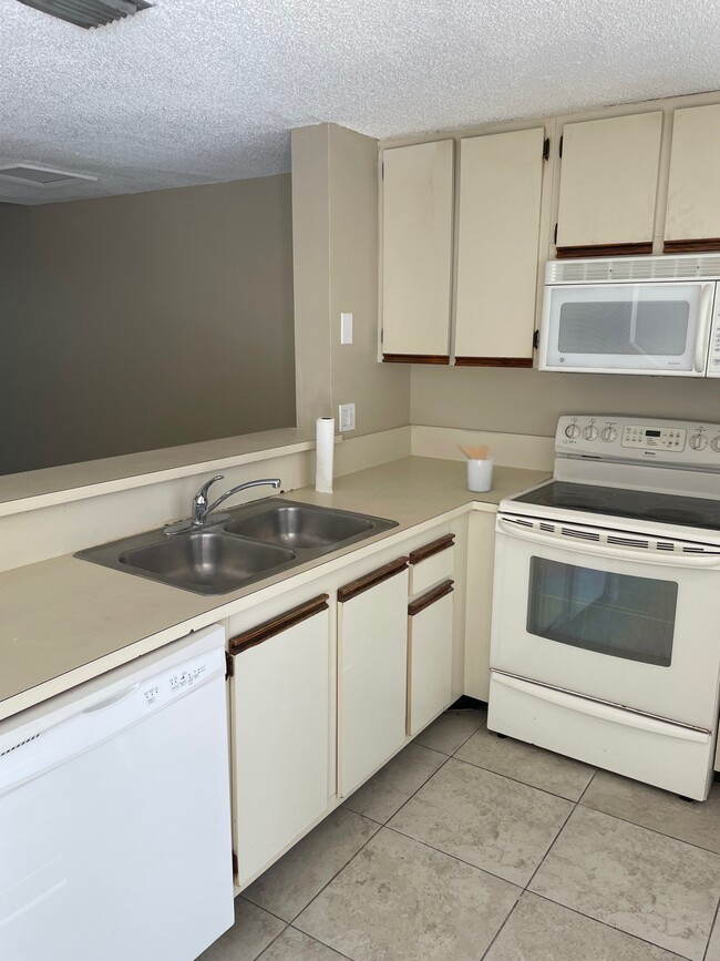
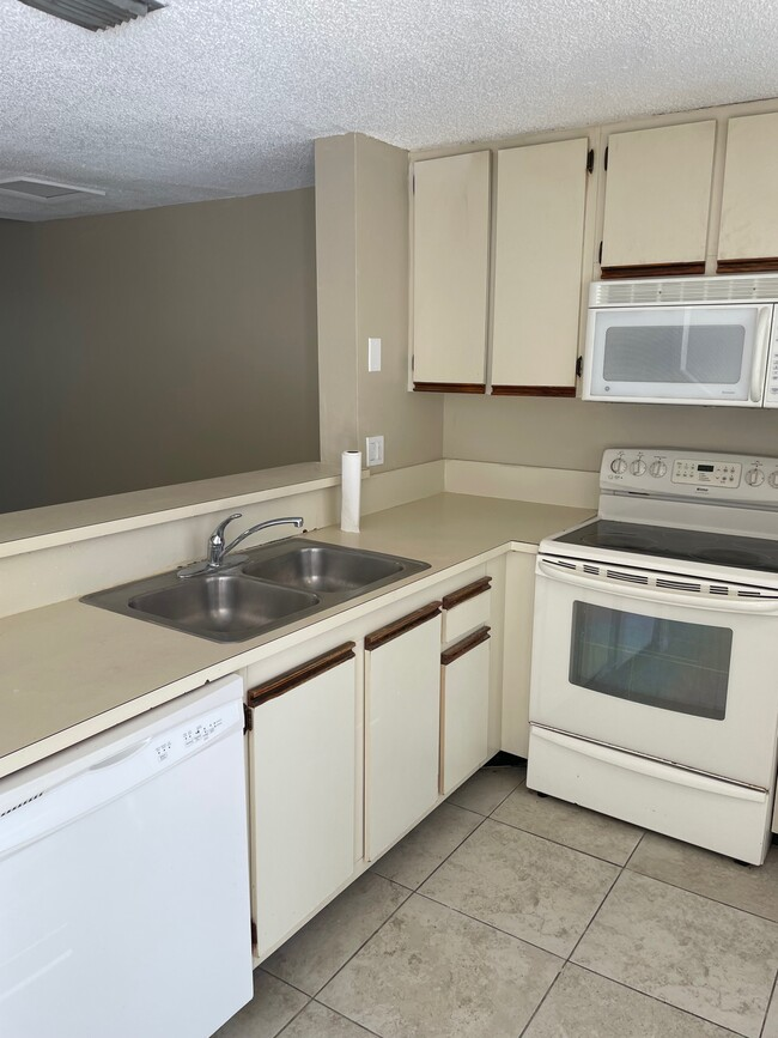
- utensil holder (473, 466)
